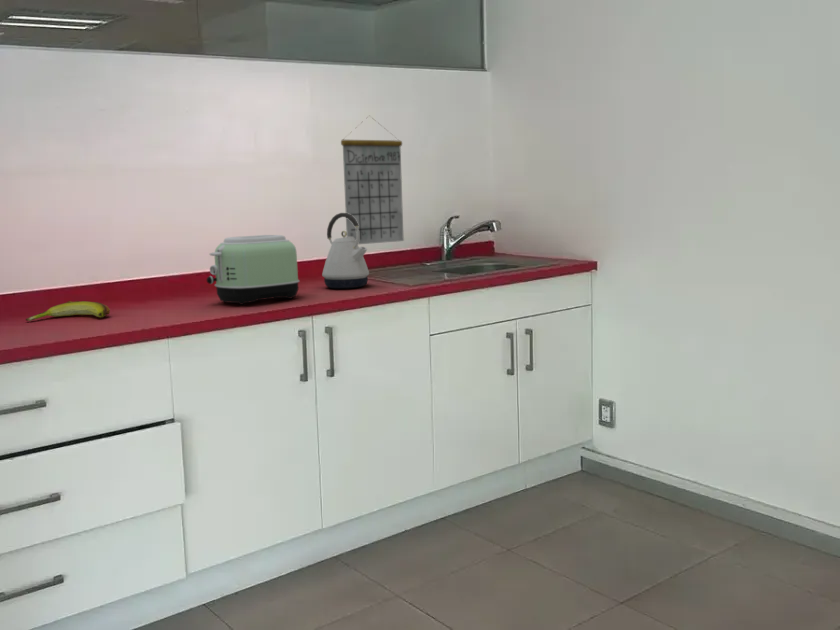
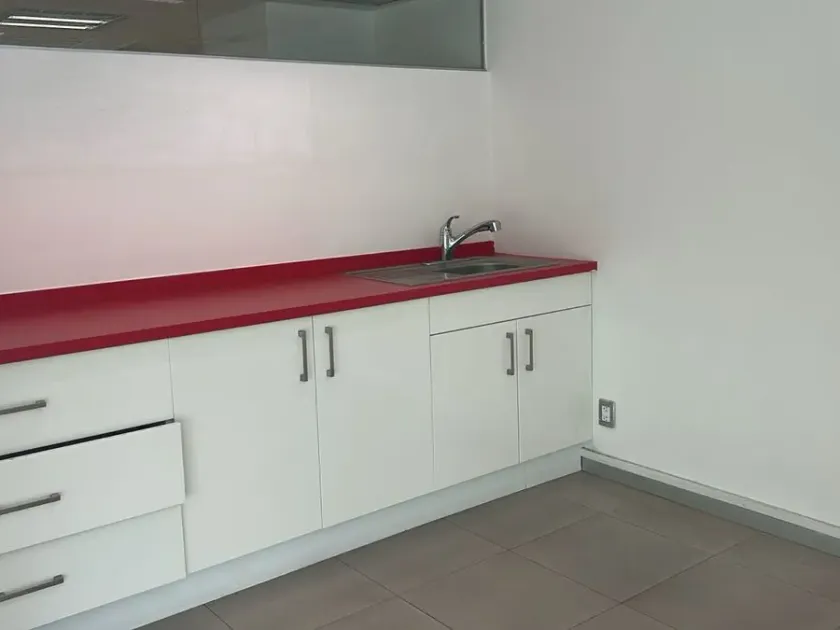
- calendar (373, 179)
- banana (67, 311)
- toaster (253, 268)
- kettle (345, 249)
